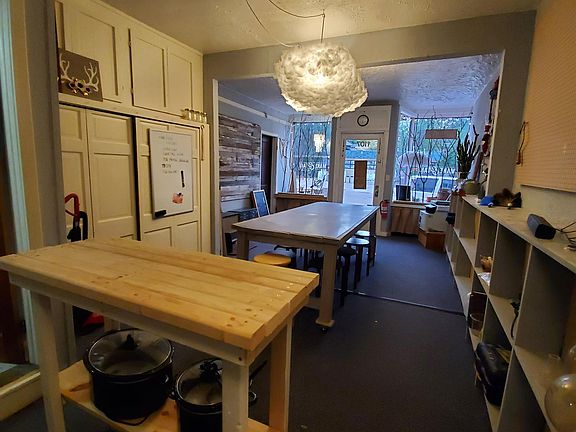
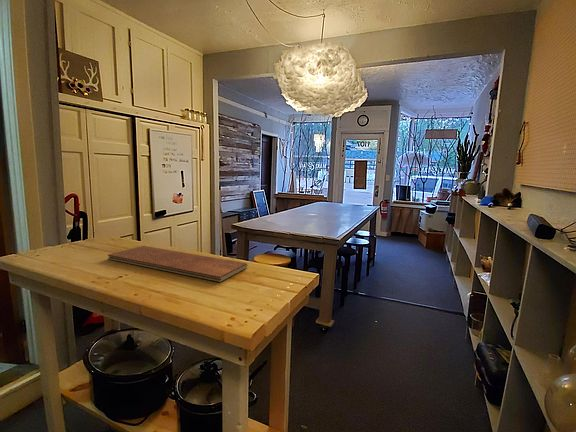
+ chopping board (176, 260)
